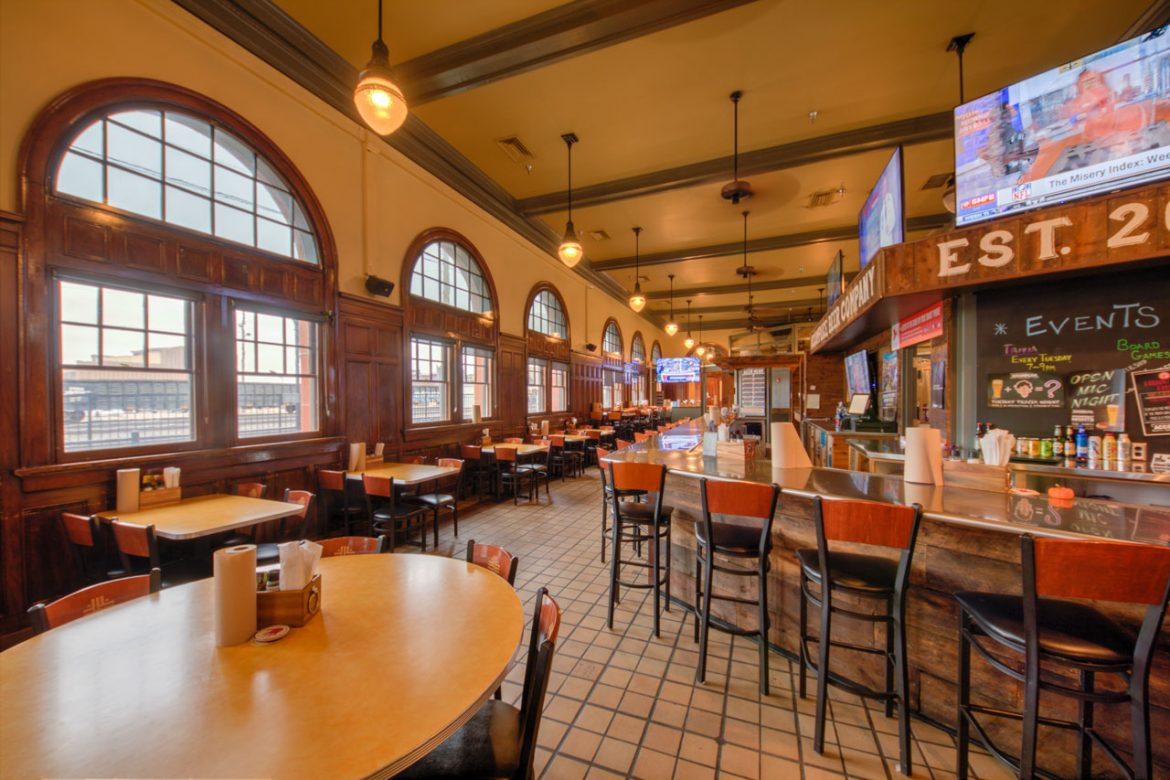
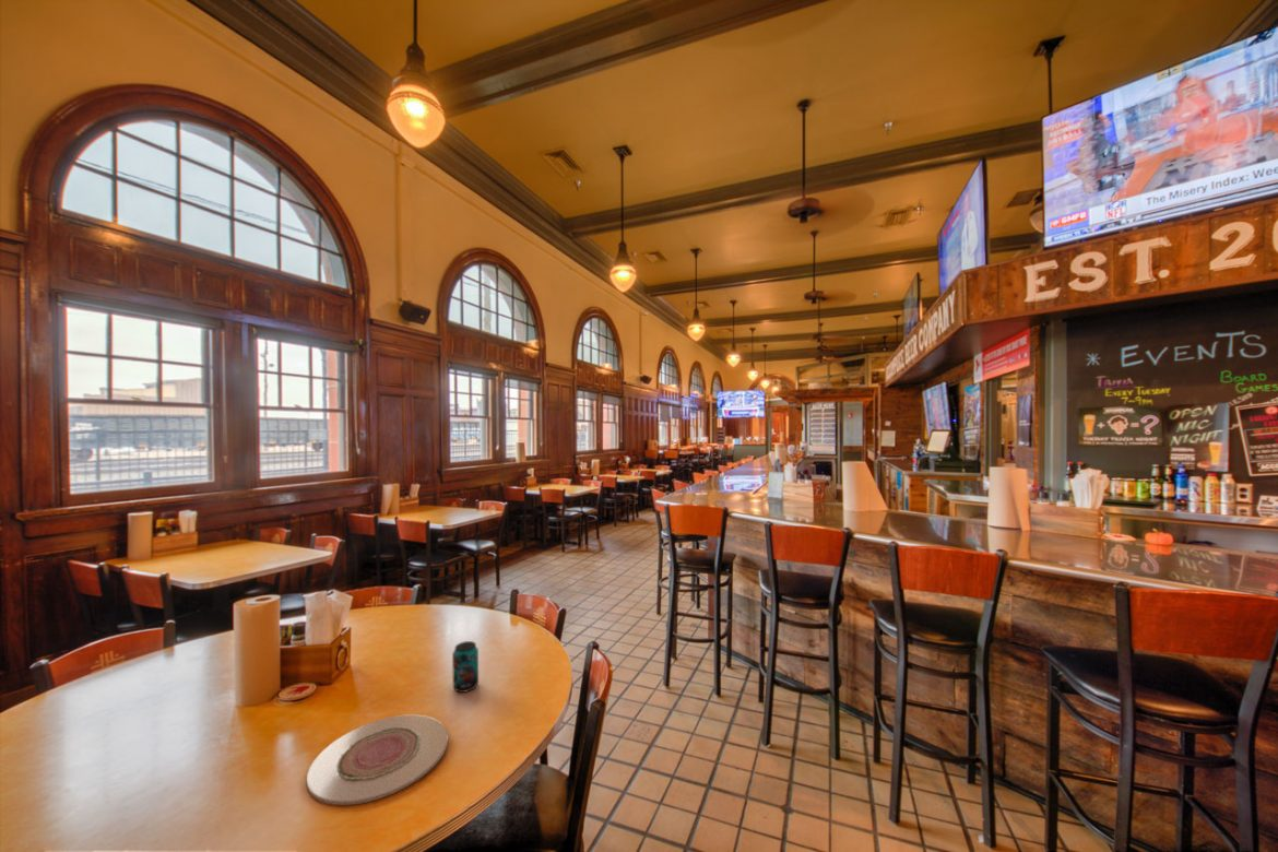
+ plate (381, 753)
+ beverage can (465, 665)
